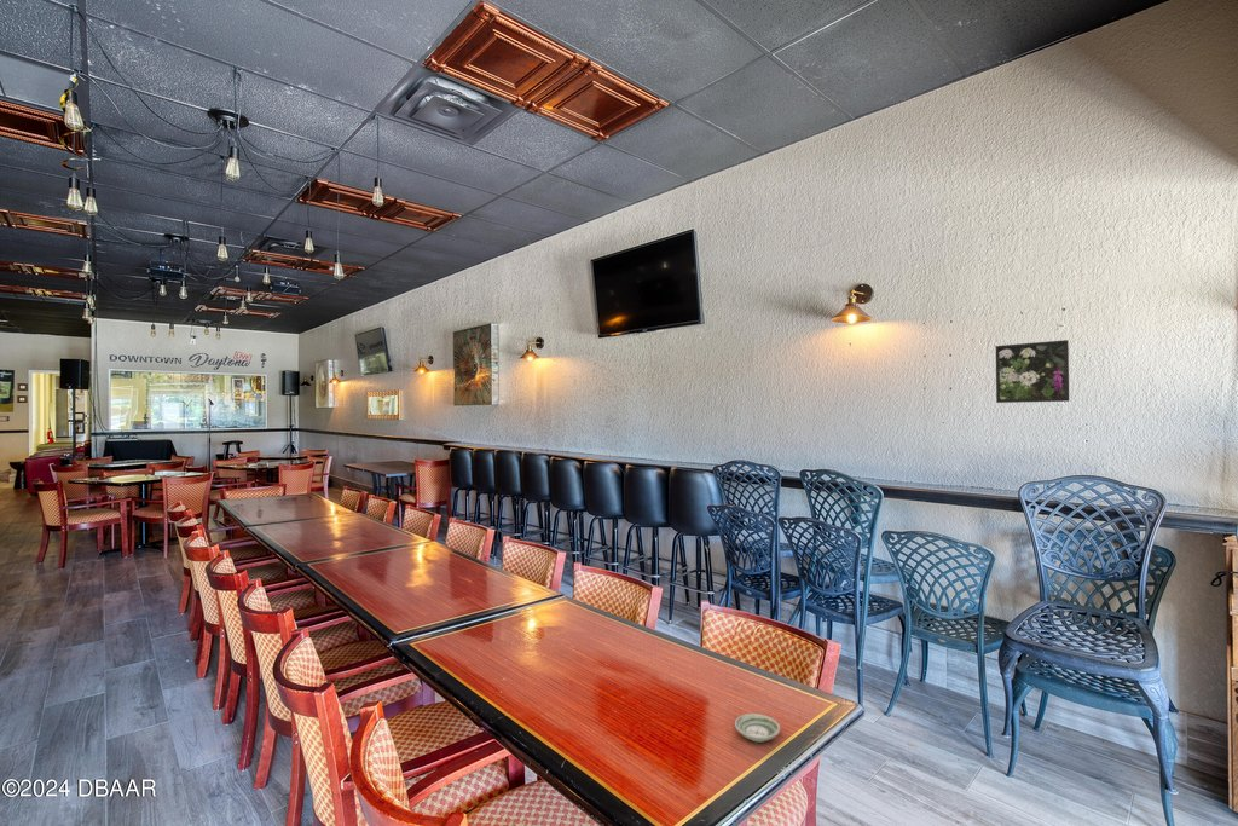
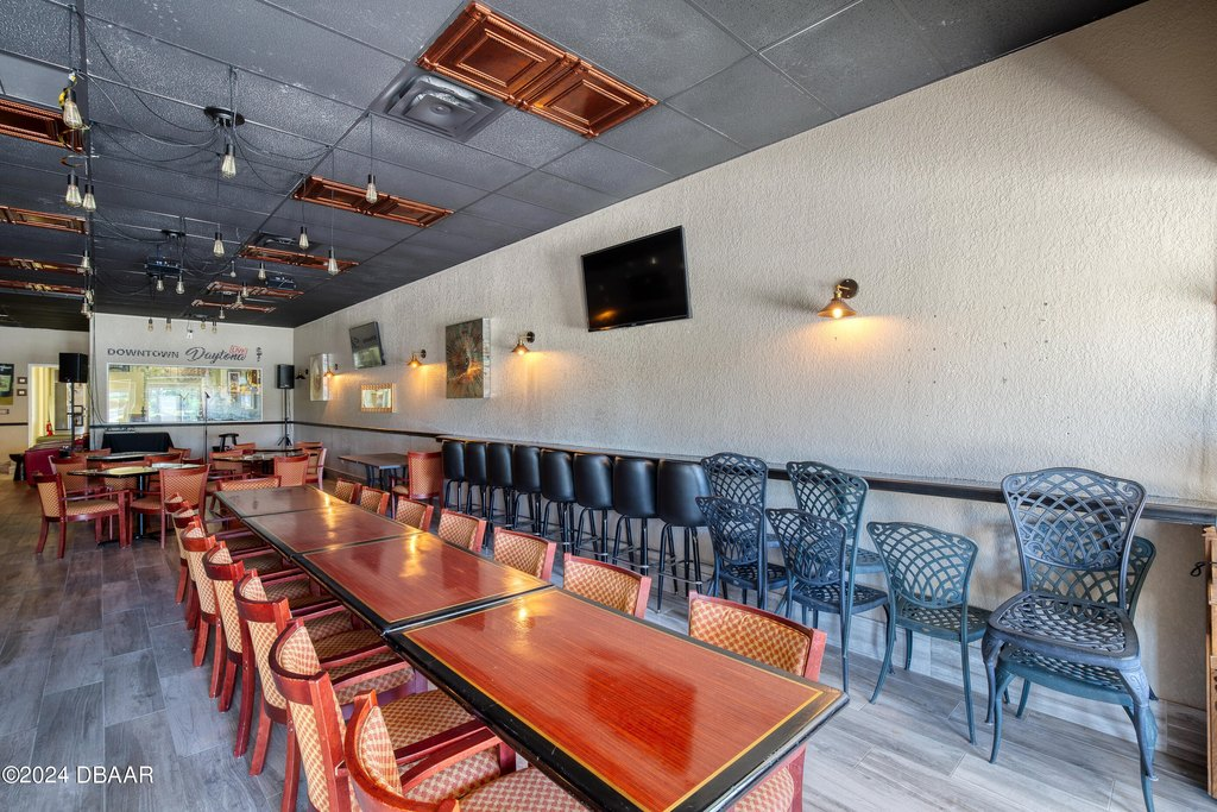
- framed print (1030, 372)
- saucer (757, 729)
